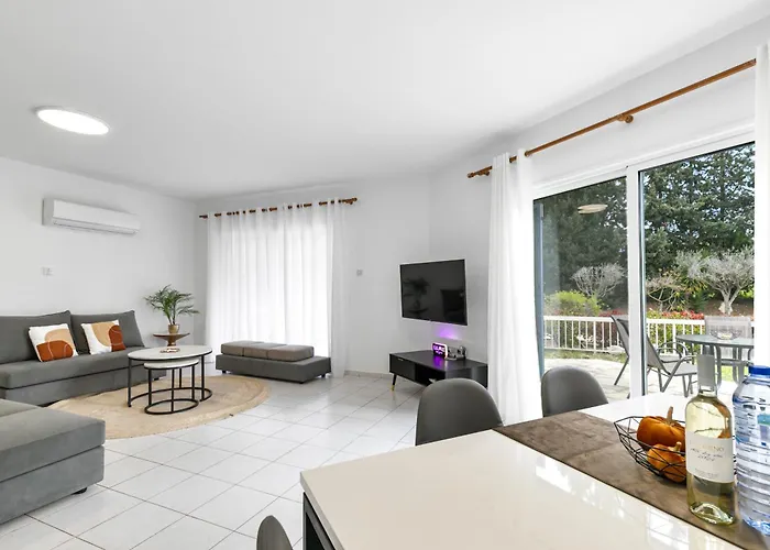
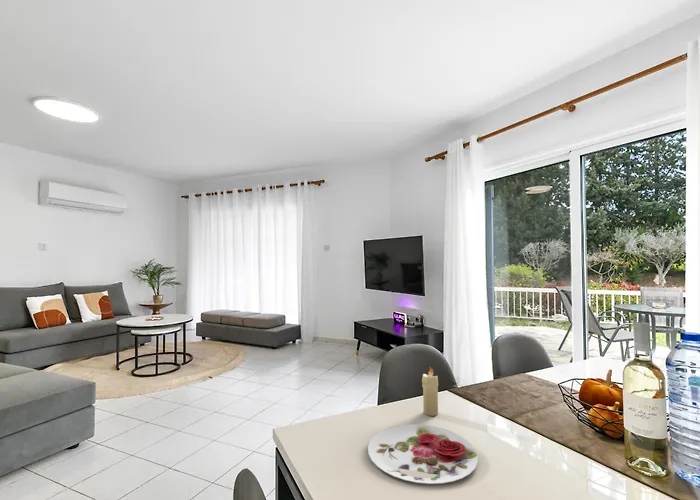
+ candle (430, 389)
+ plate (421, 449)
